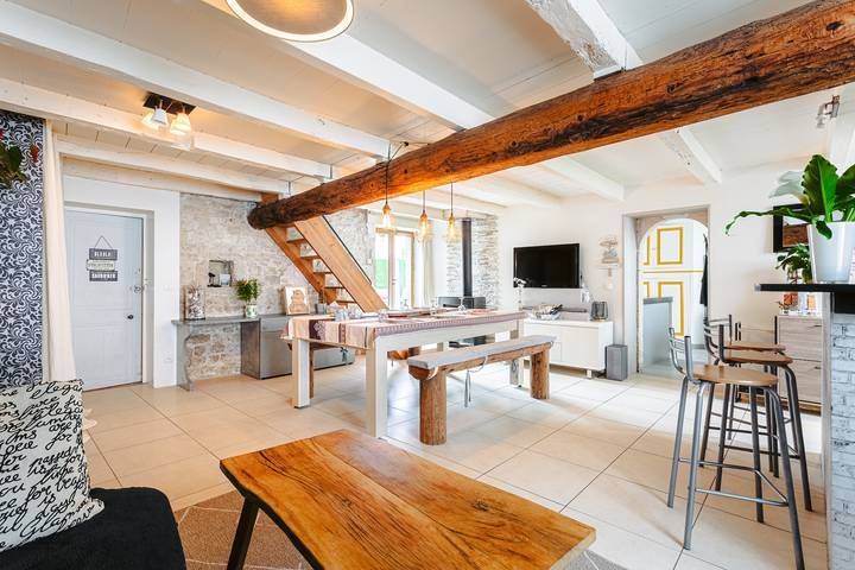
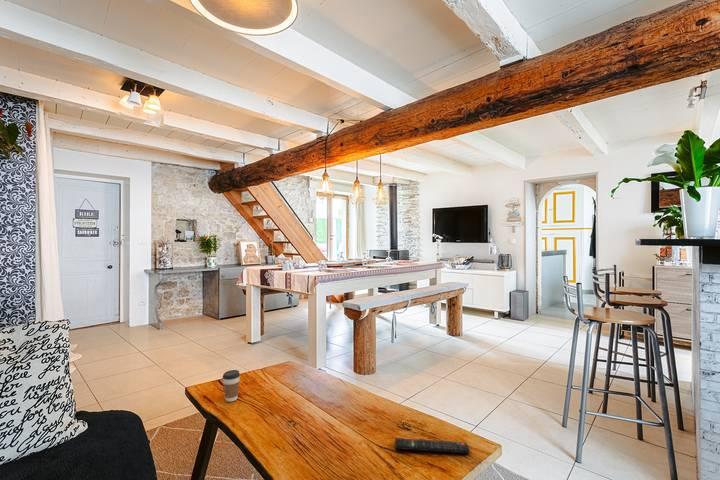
+ coffee cup (231, 385)
+ remote control (431, 446)
